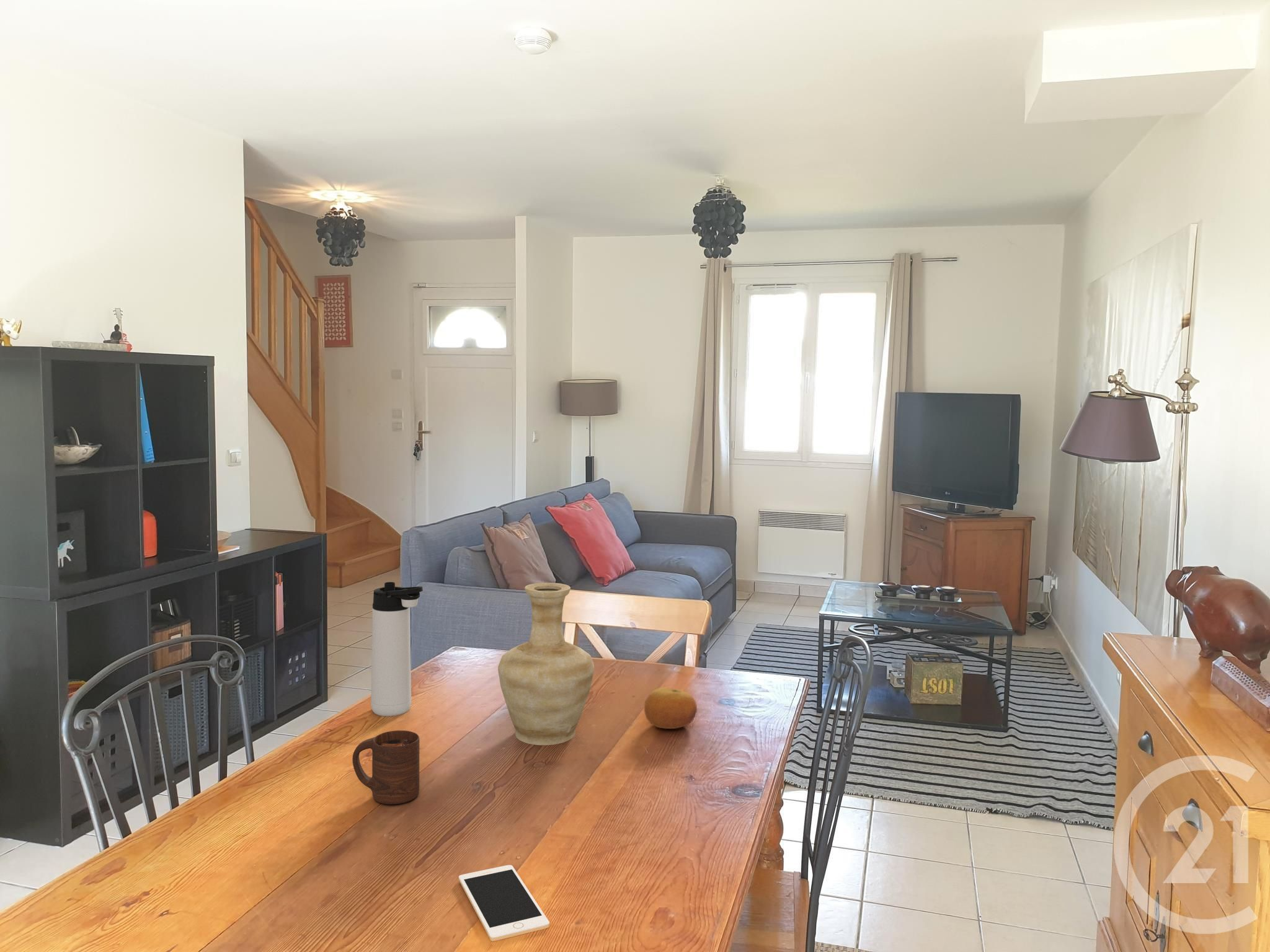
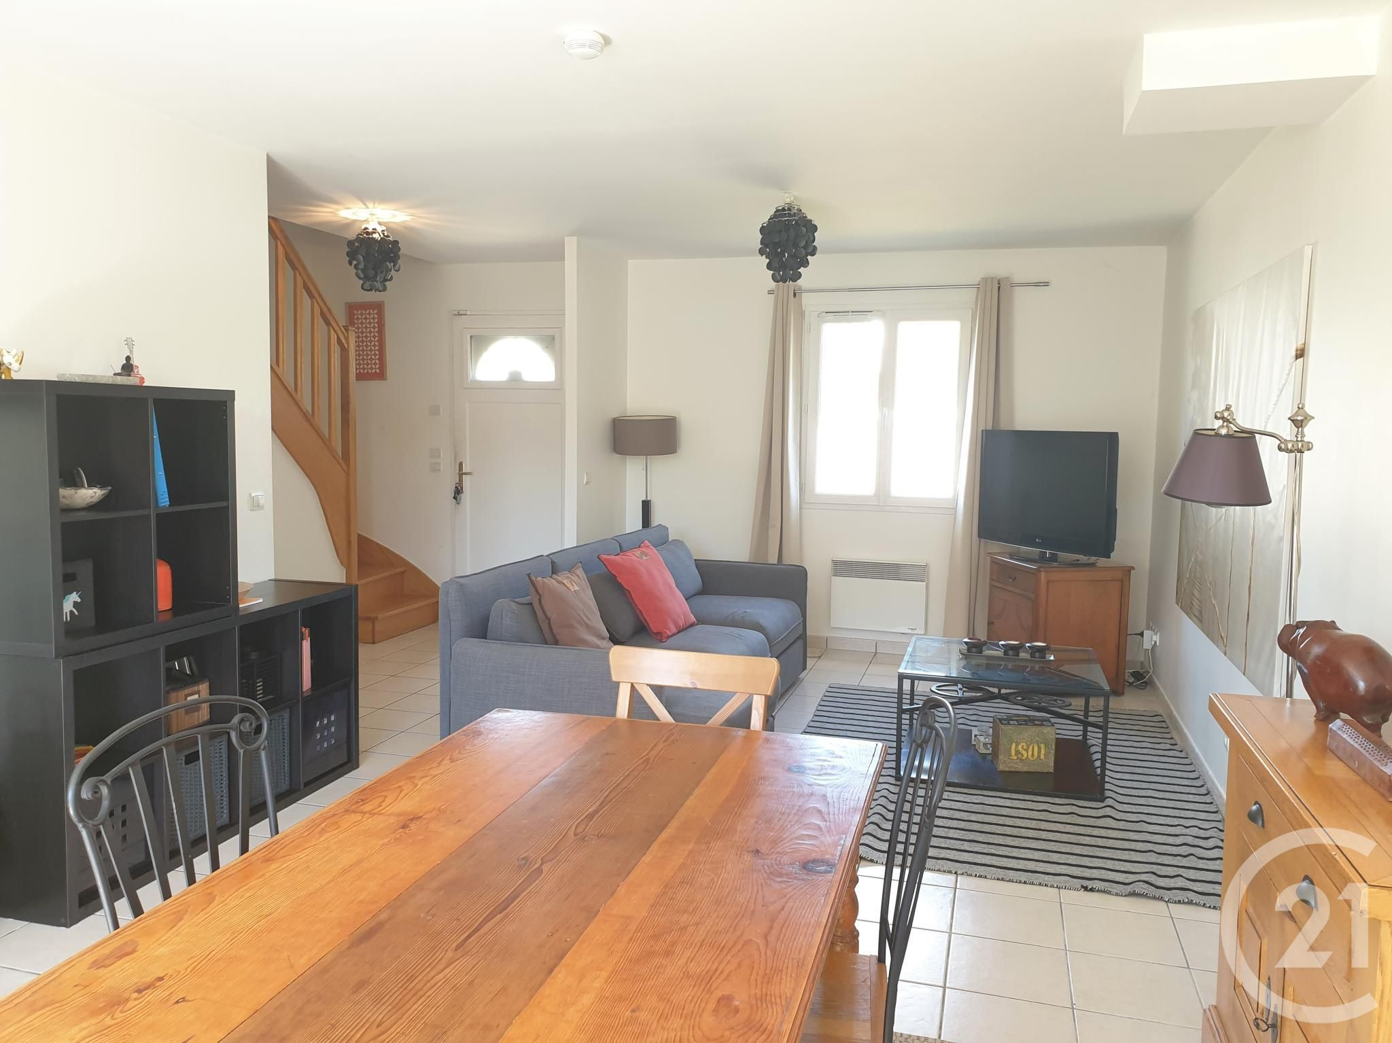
- fruit (670, 708)
- cell phone (502, 900)
- cup (388, 768)
- vase (546, 661)
- thermos bottle (397, 648)
